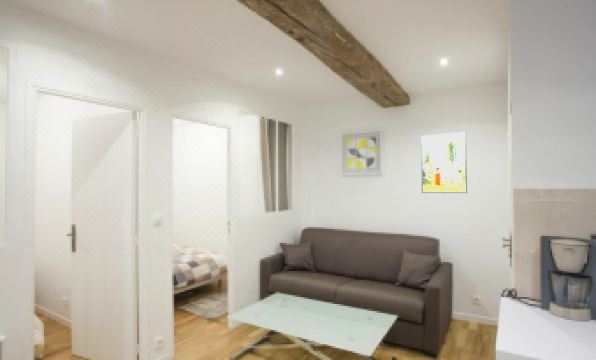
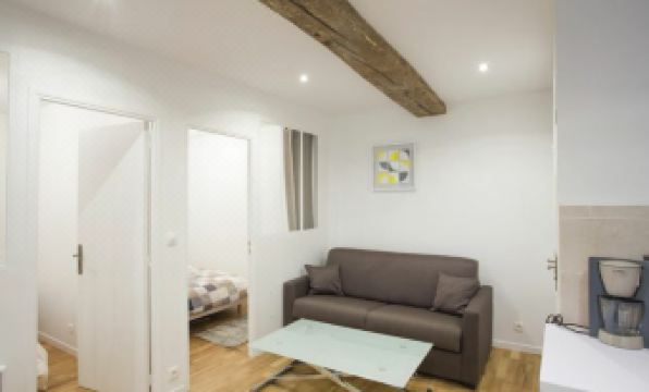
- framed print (443, 163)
